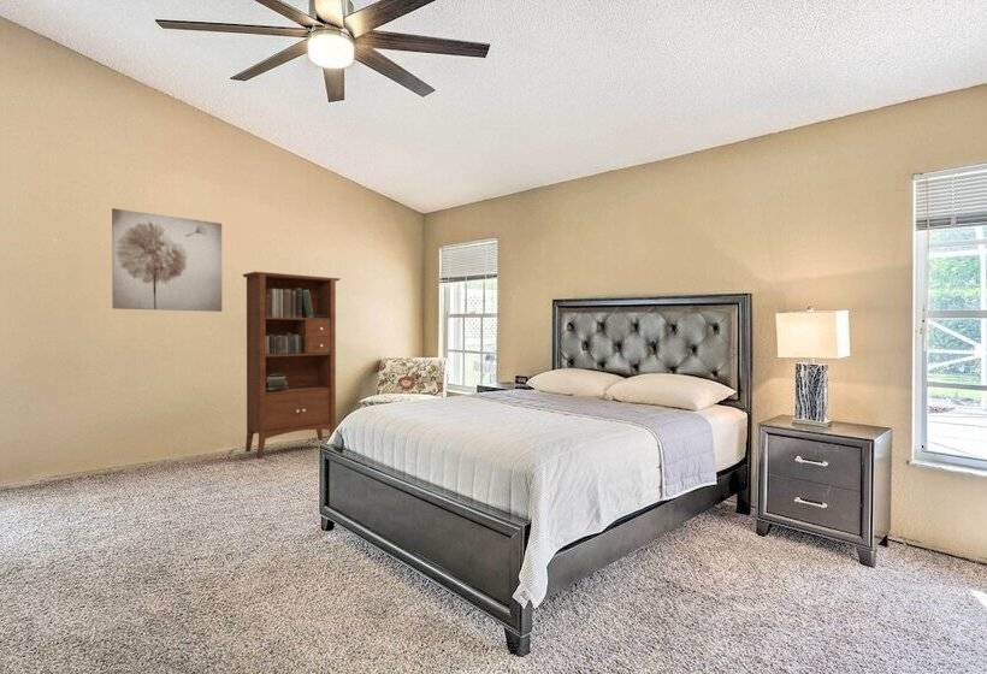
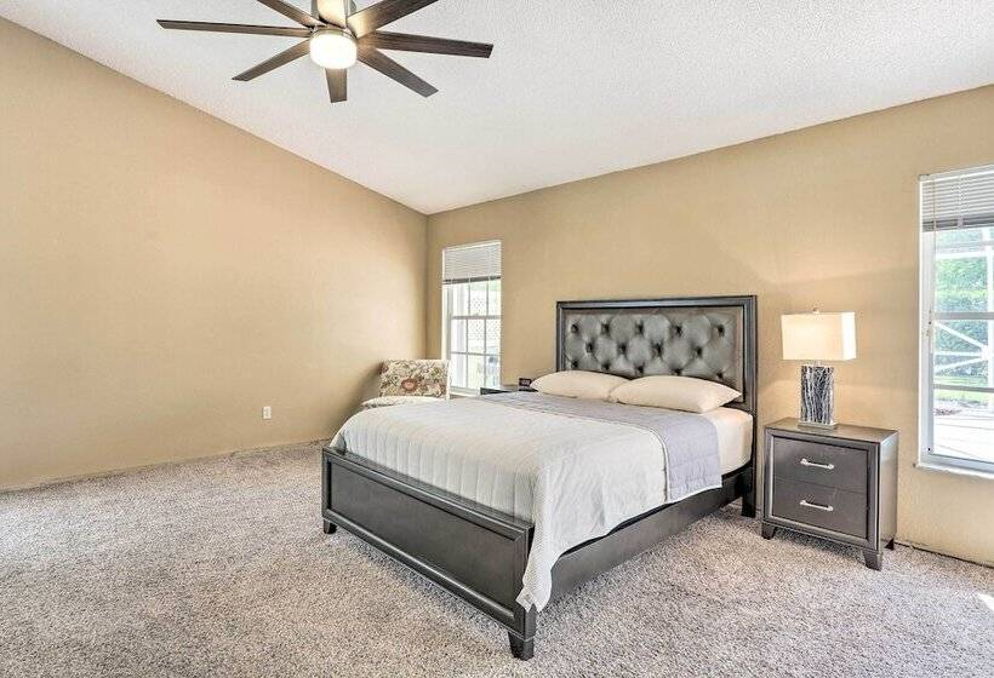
- wall art (170, 262)
- bookcase (294, 362)
